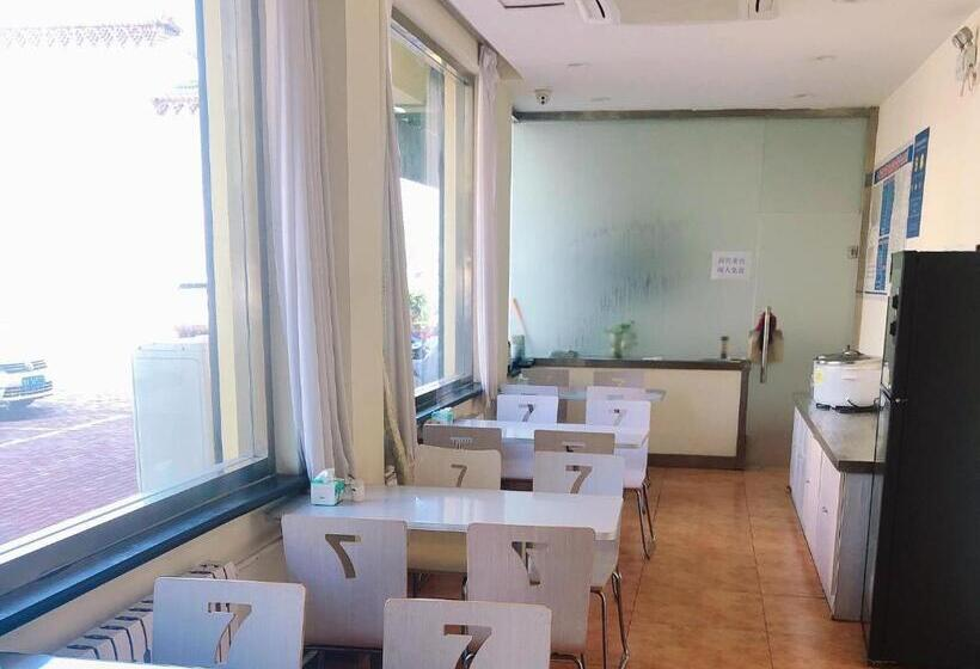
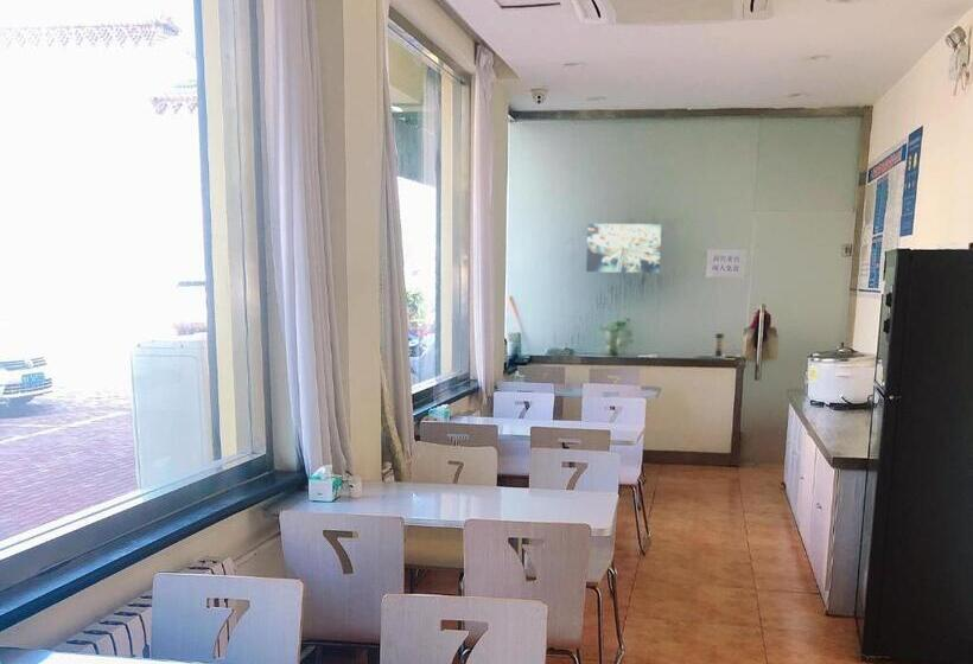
+ wall art (623, 248)
